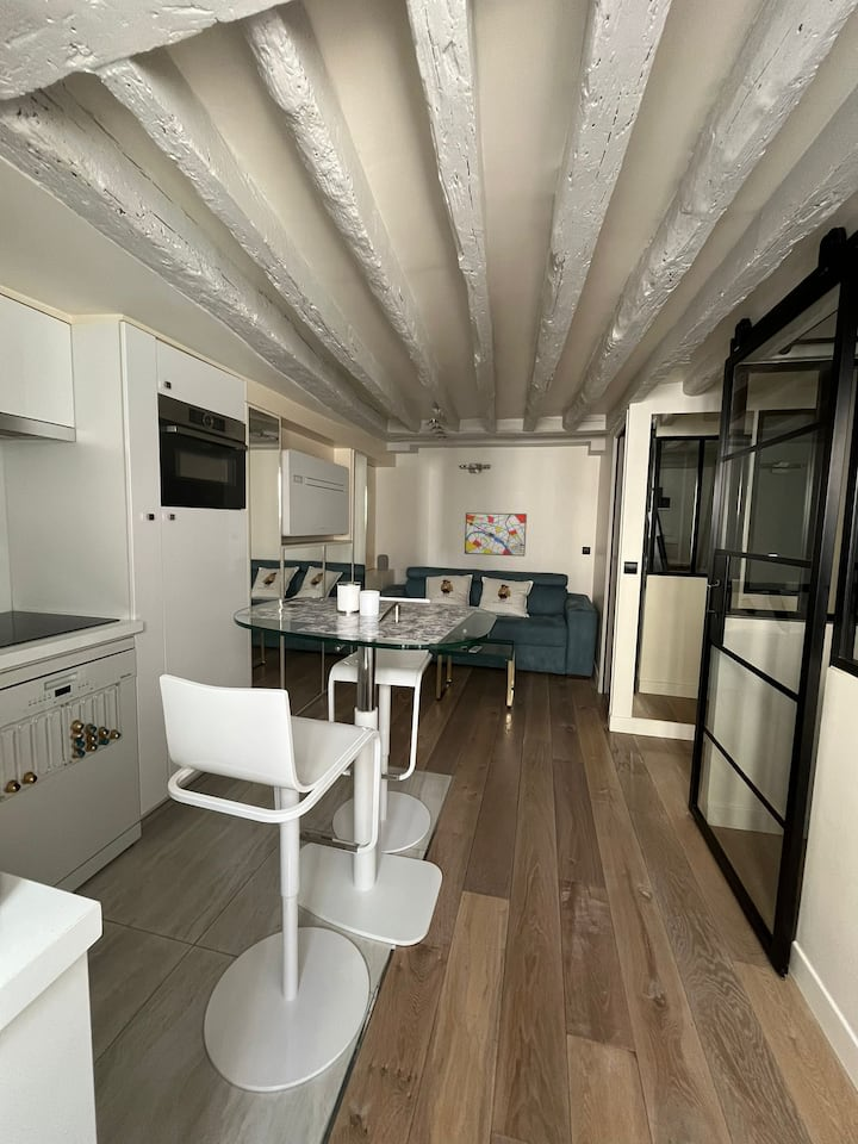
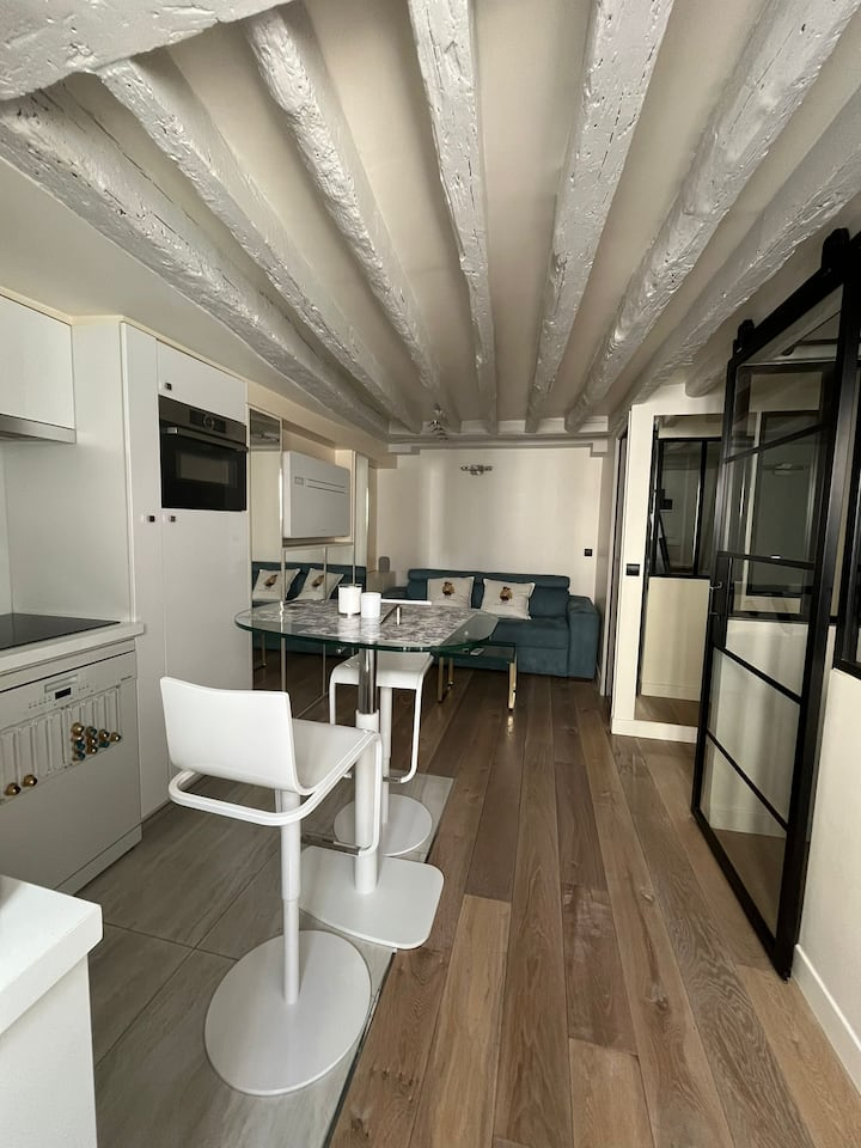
- wall art (495, 534)
